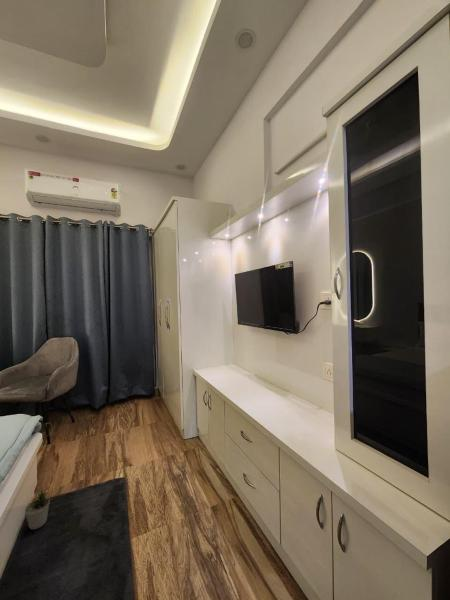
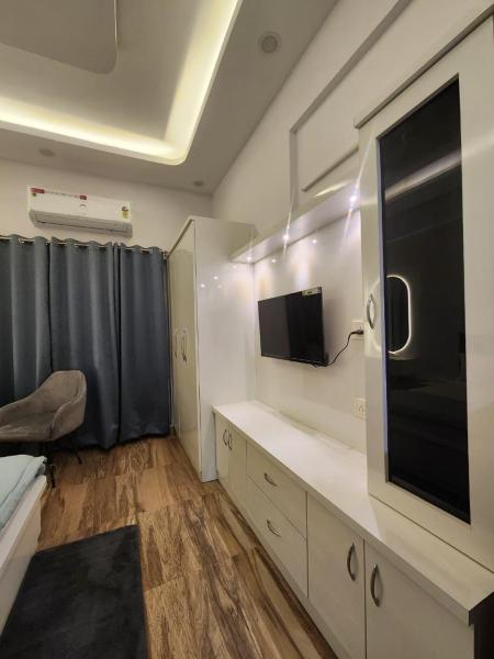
- potted plant (38, 507)
